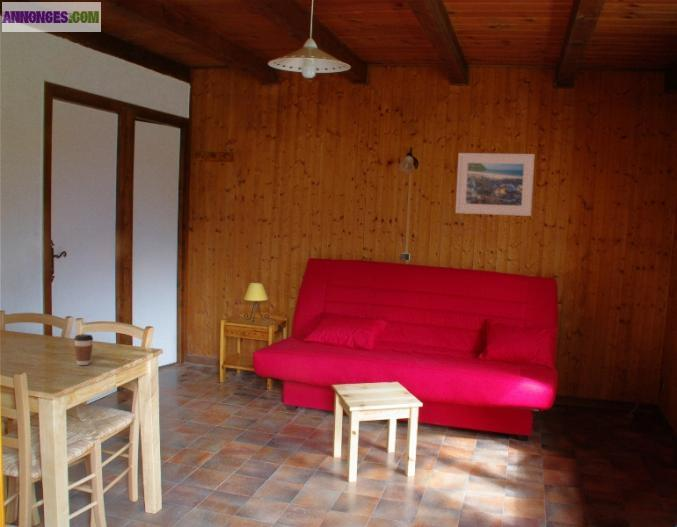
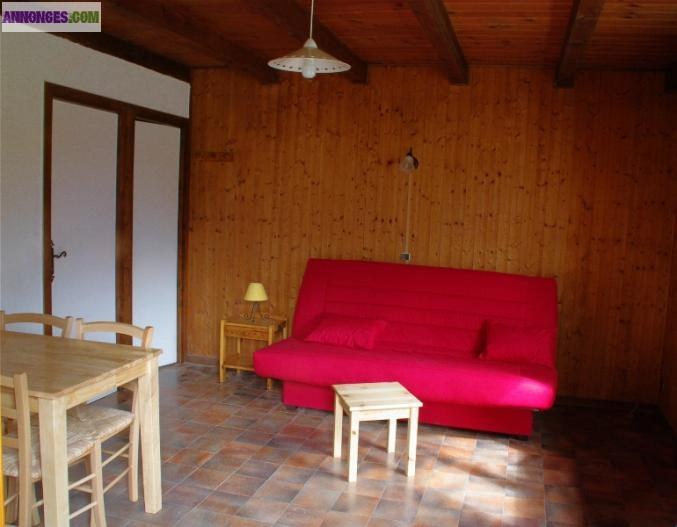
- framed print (494, 184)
- coffee cup (83, 349)
